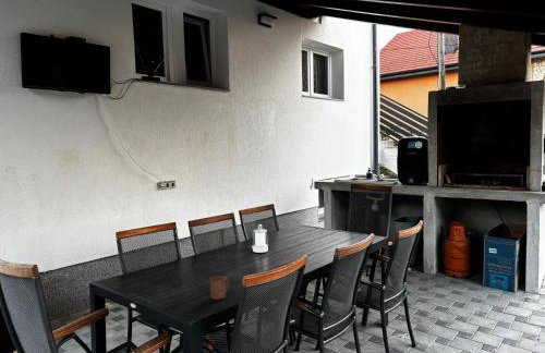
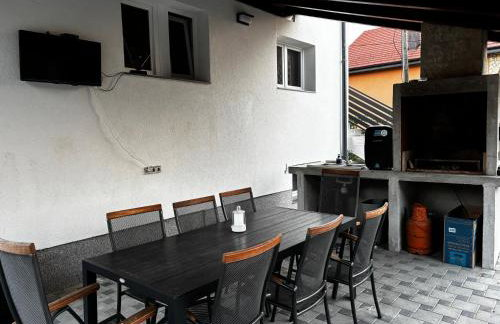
- cup (219, 287)
